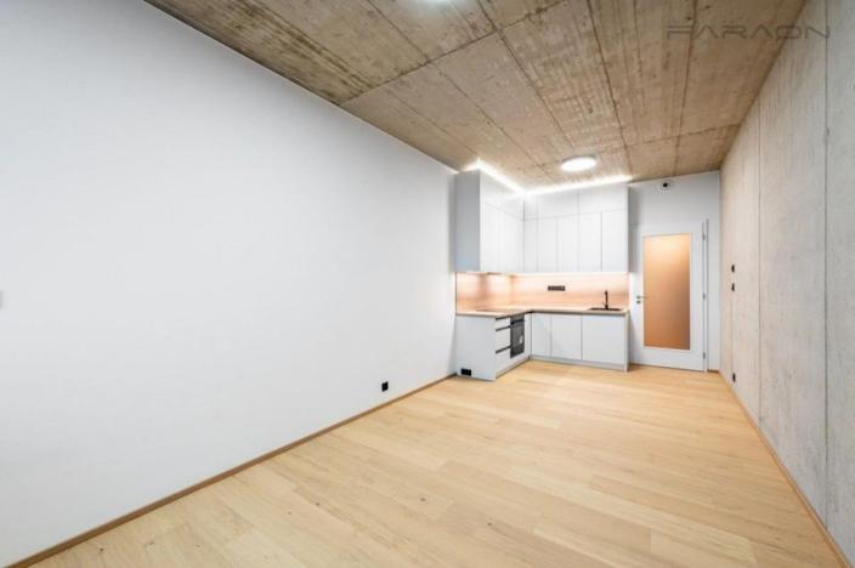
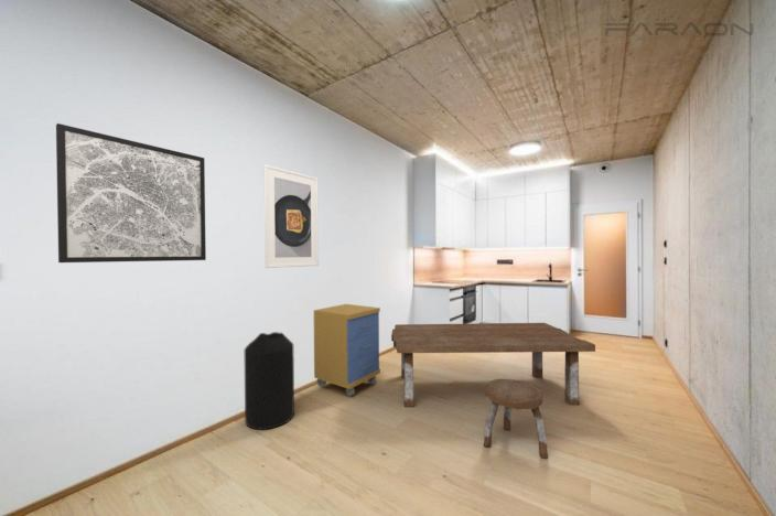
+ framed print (293, 219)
+ storage cabinet (347, 346)
+ wall art (141, 202)
+ trash can (269, 376)
+ dining table (492, 380)
